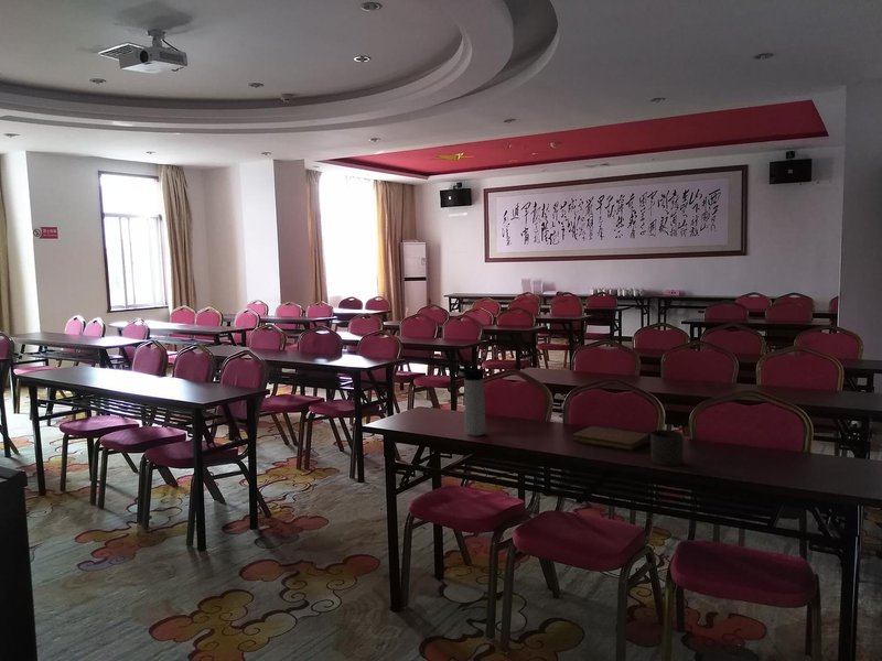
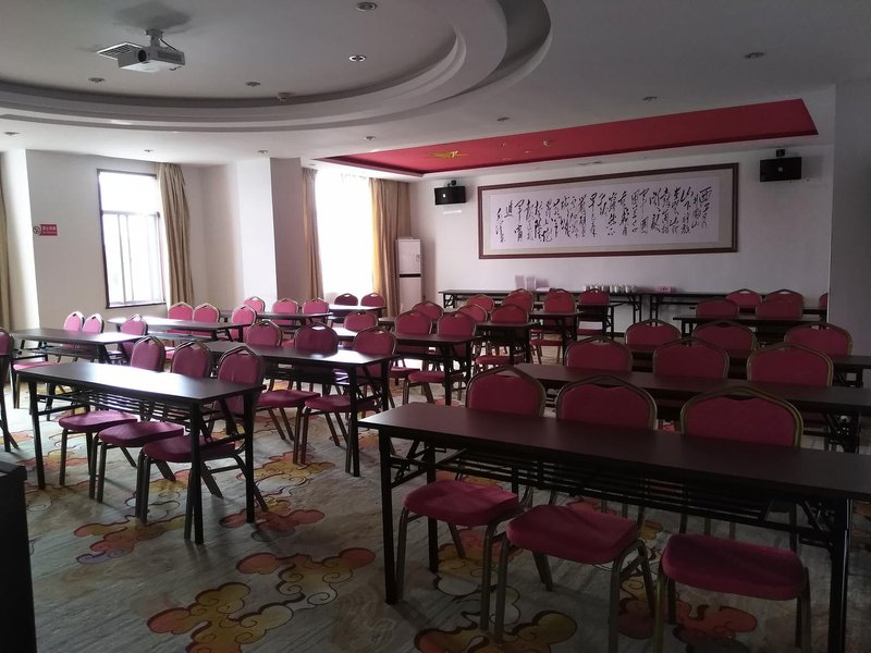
- thermos bottle (470, 399)
- notebook (611, 437)
- mug (665, 446)
